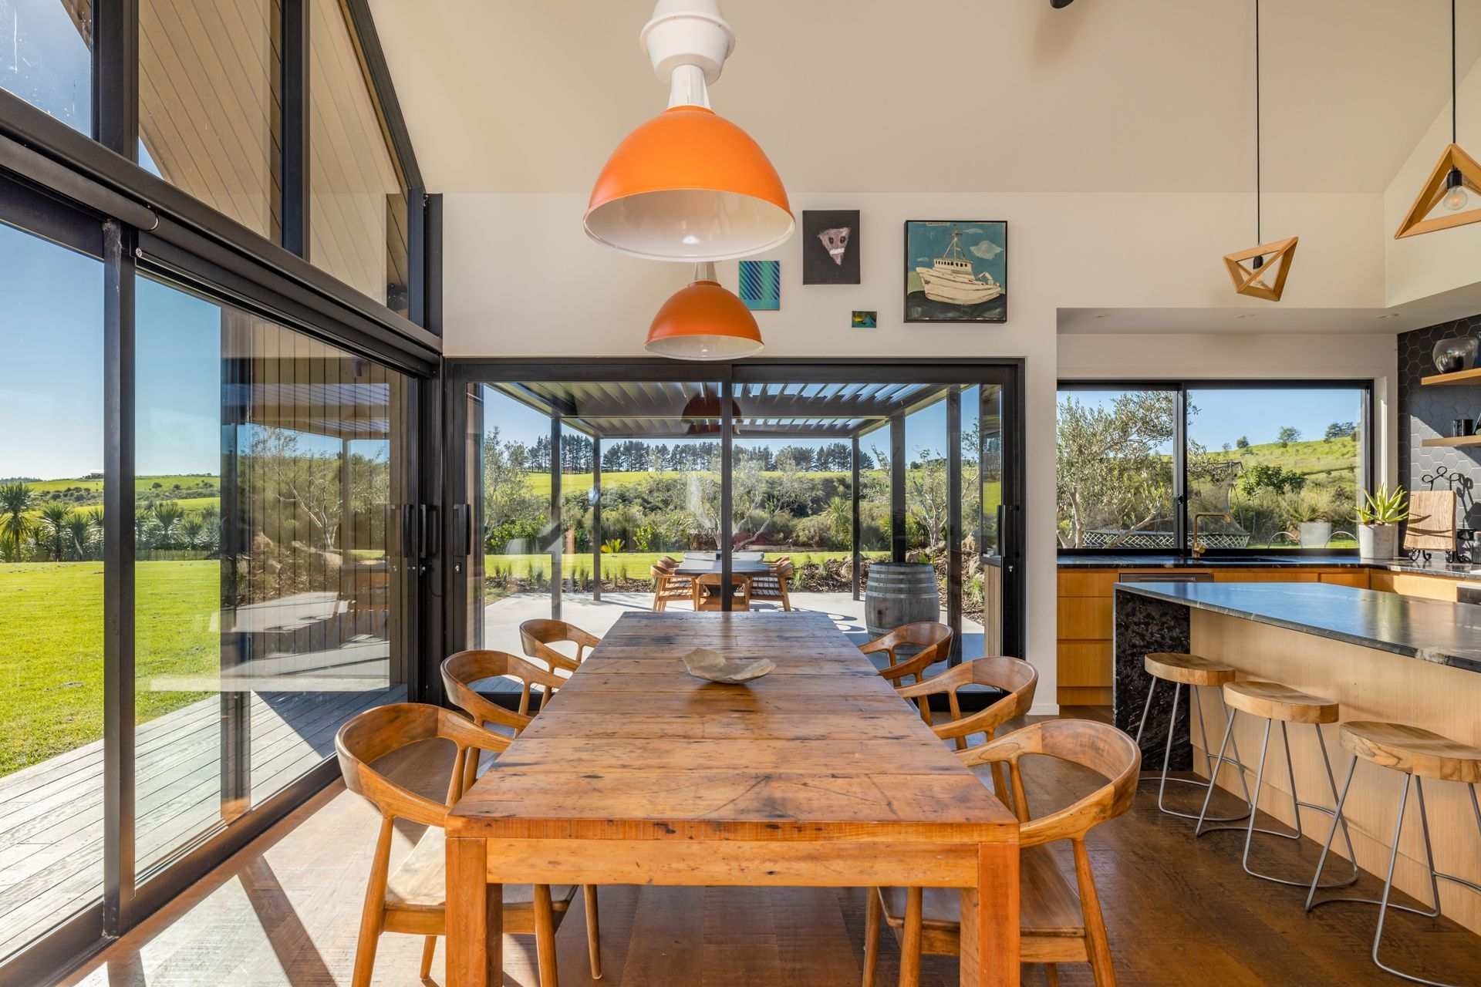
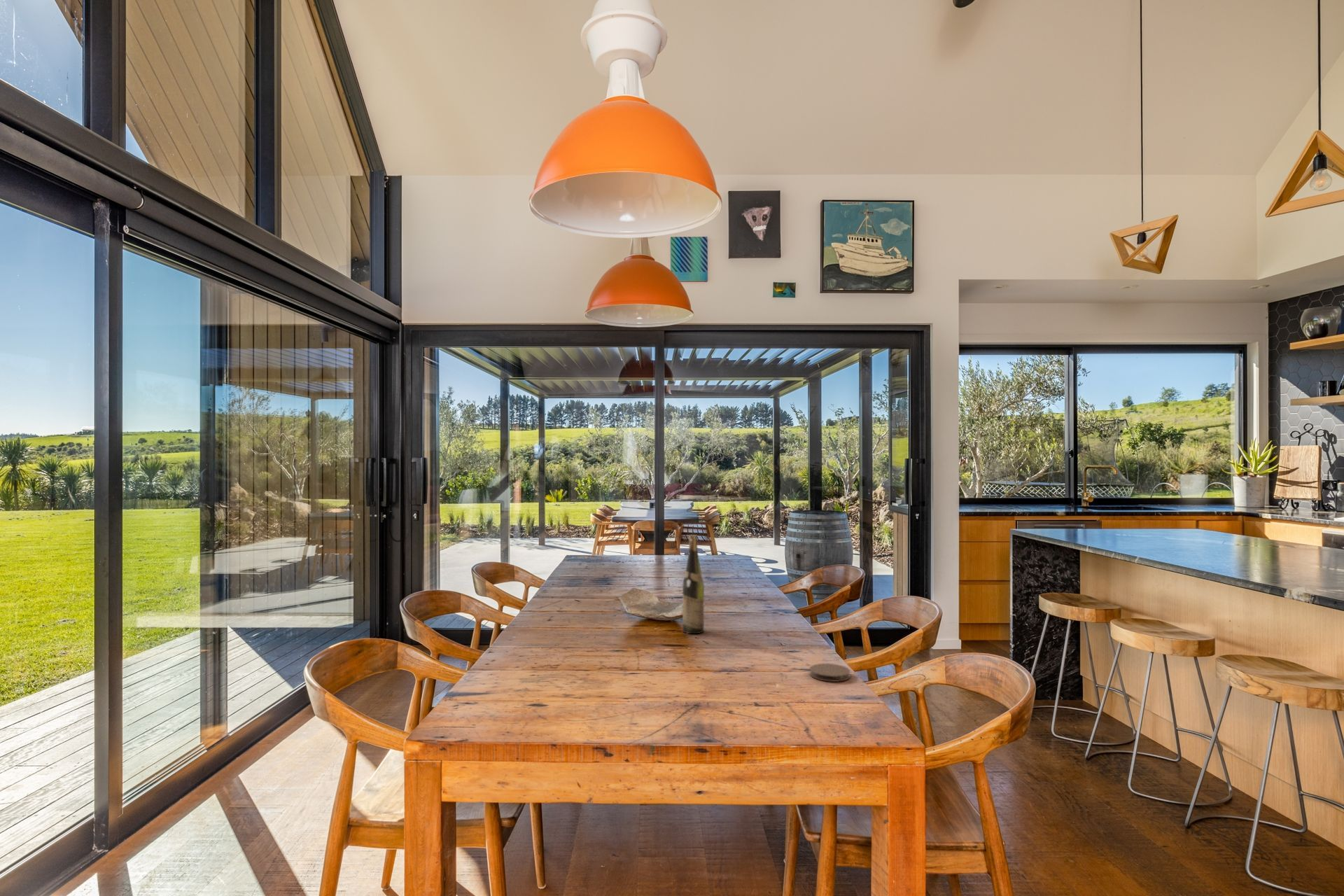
+ coaster (830, 672)
+ wine bottle (693, 583)
